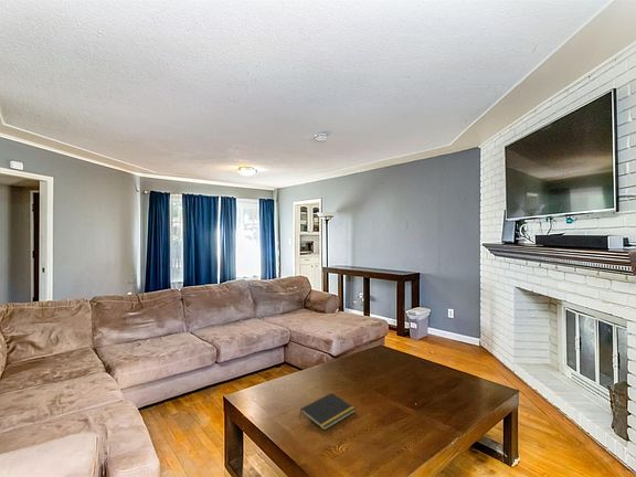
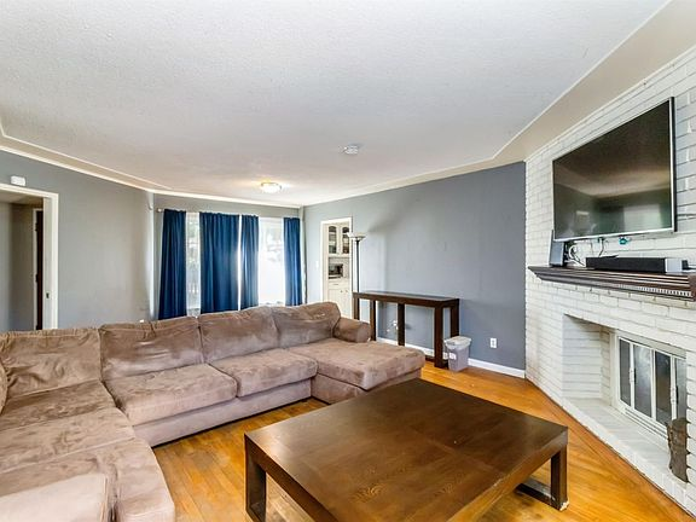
- notepad (328, 410)
